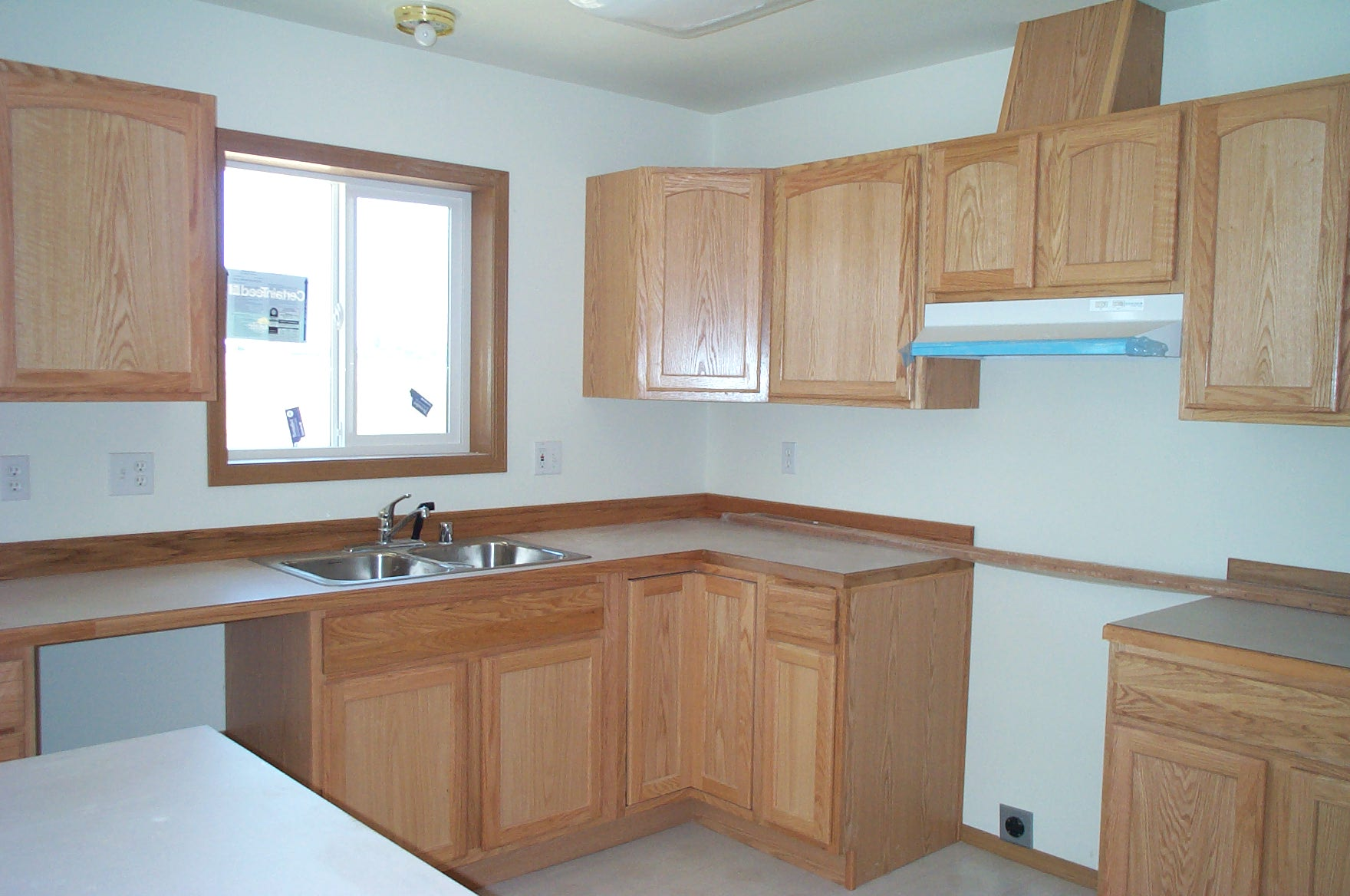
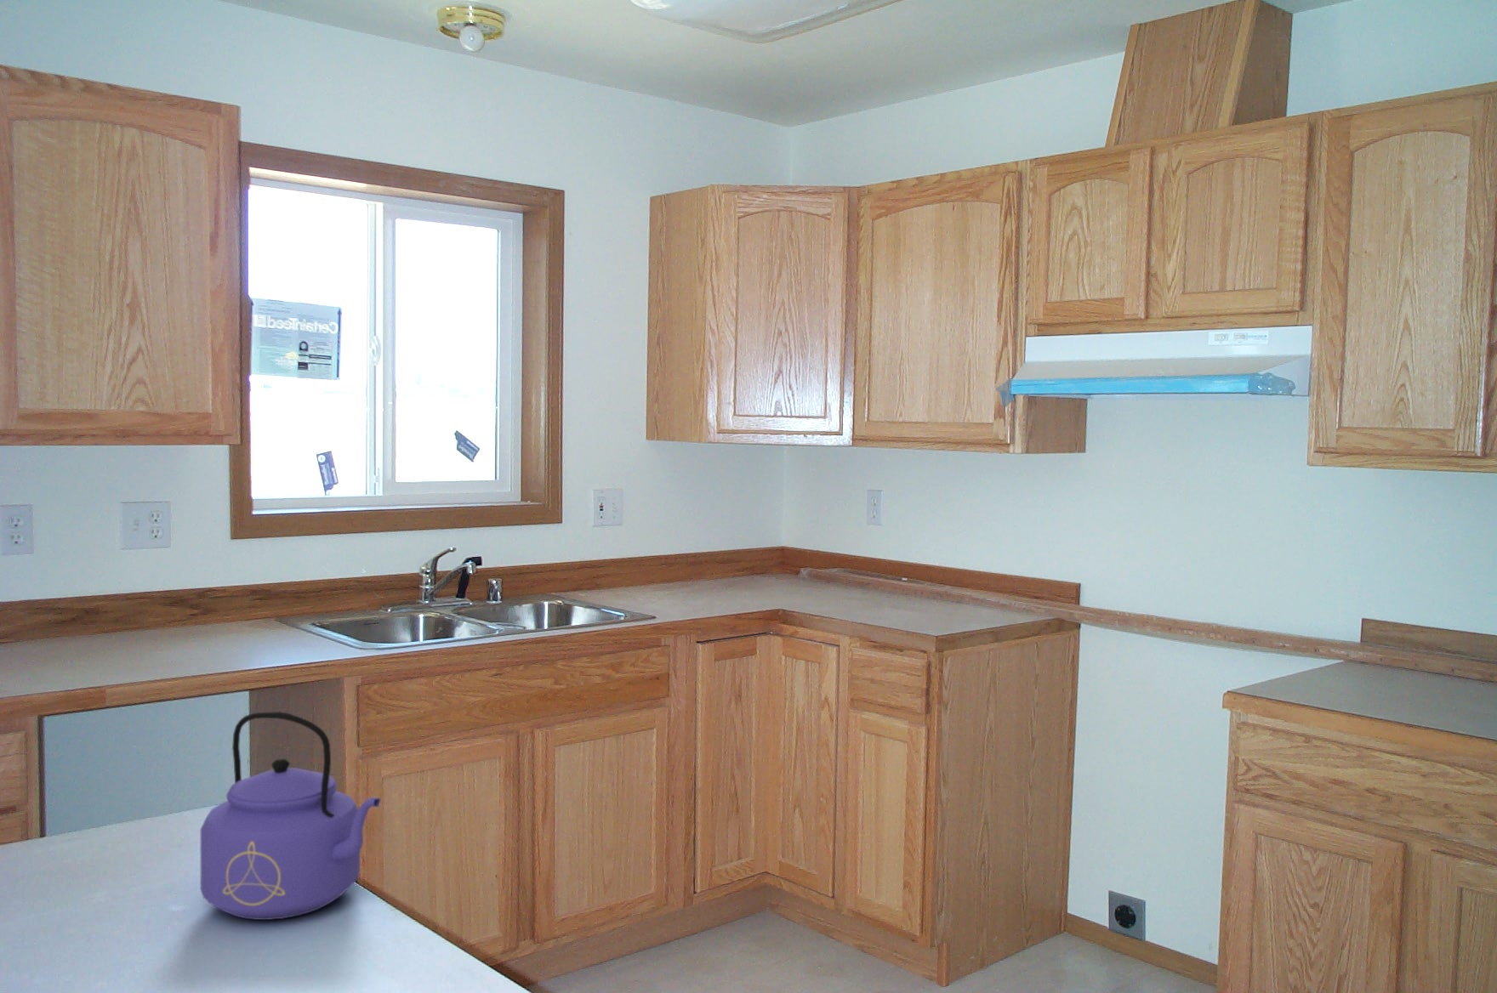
+ kettle (298, 809)
